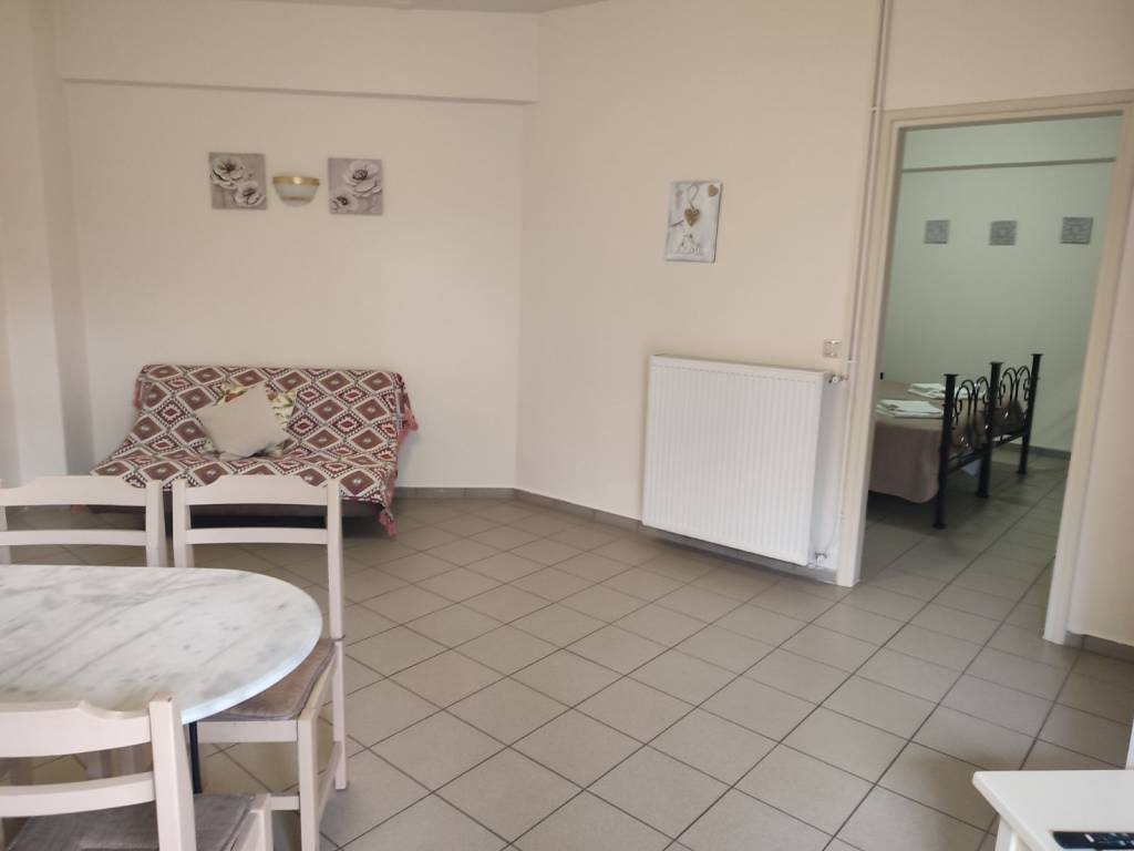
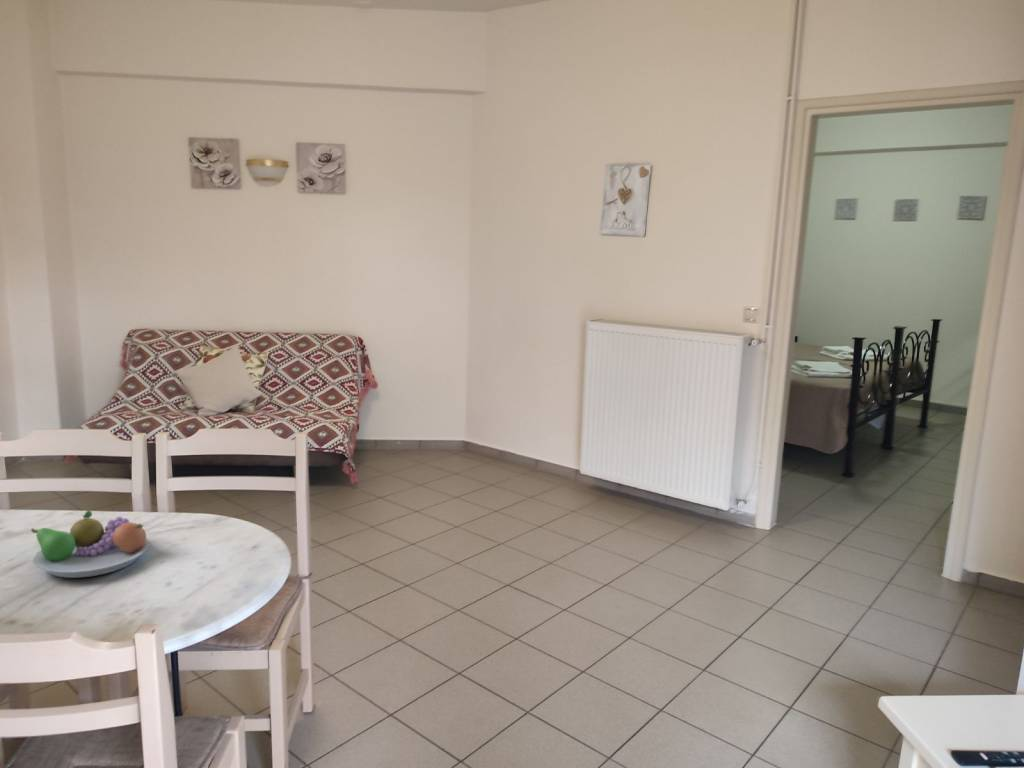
+ fruit bowl (89, 540)
